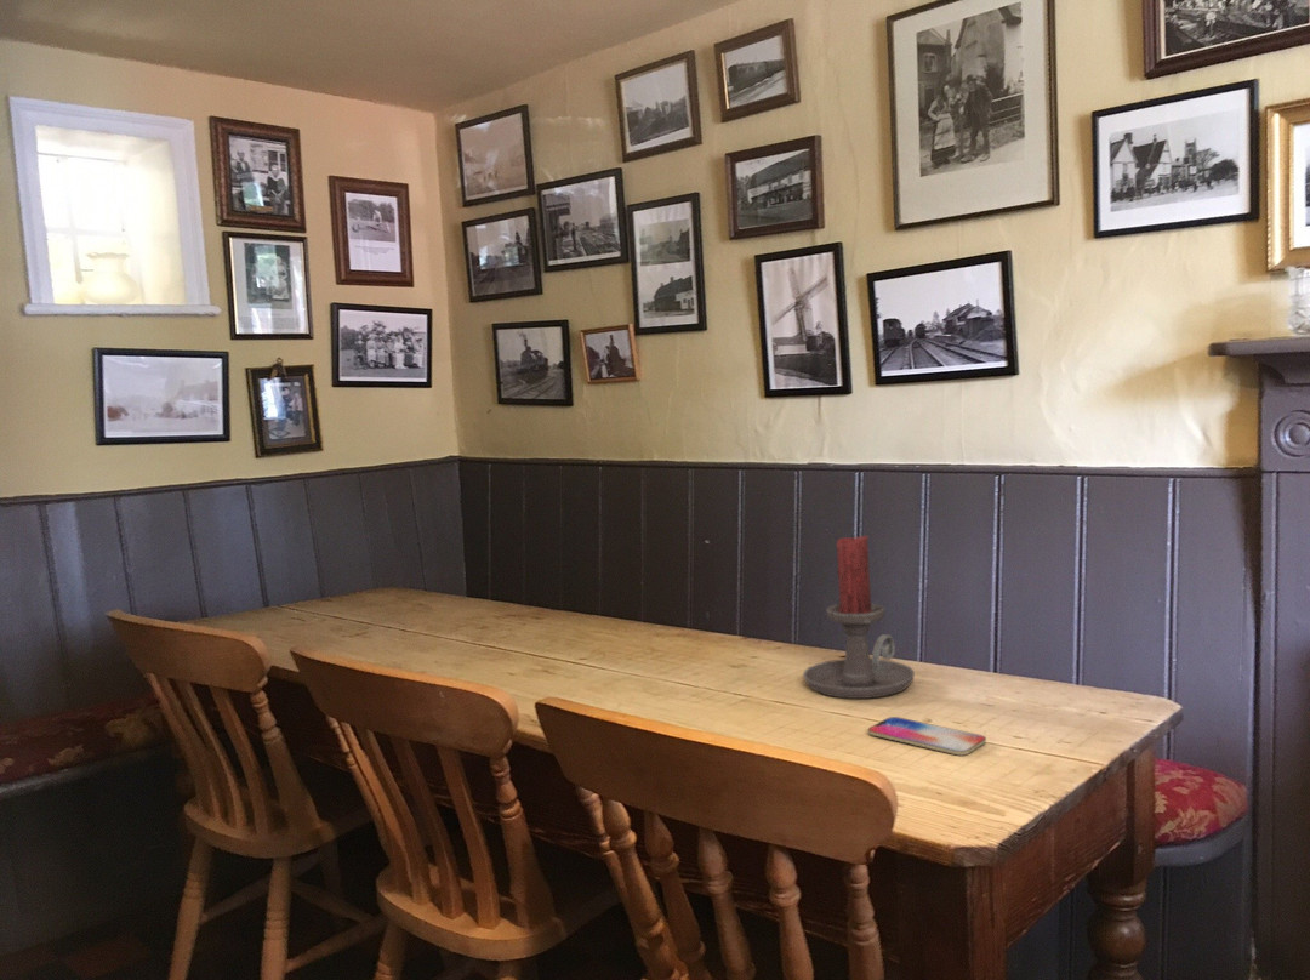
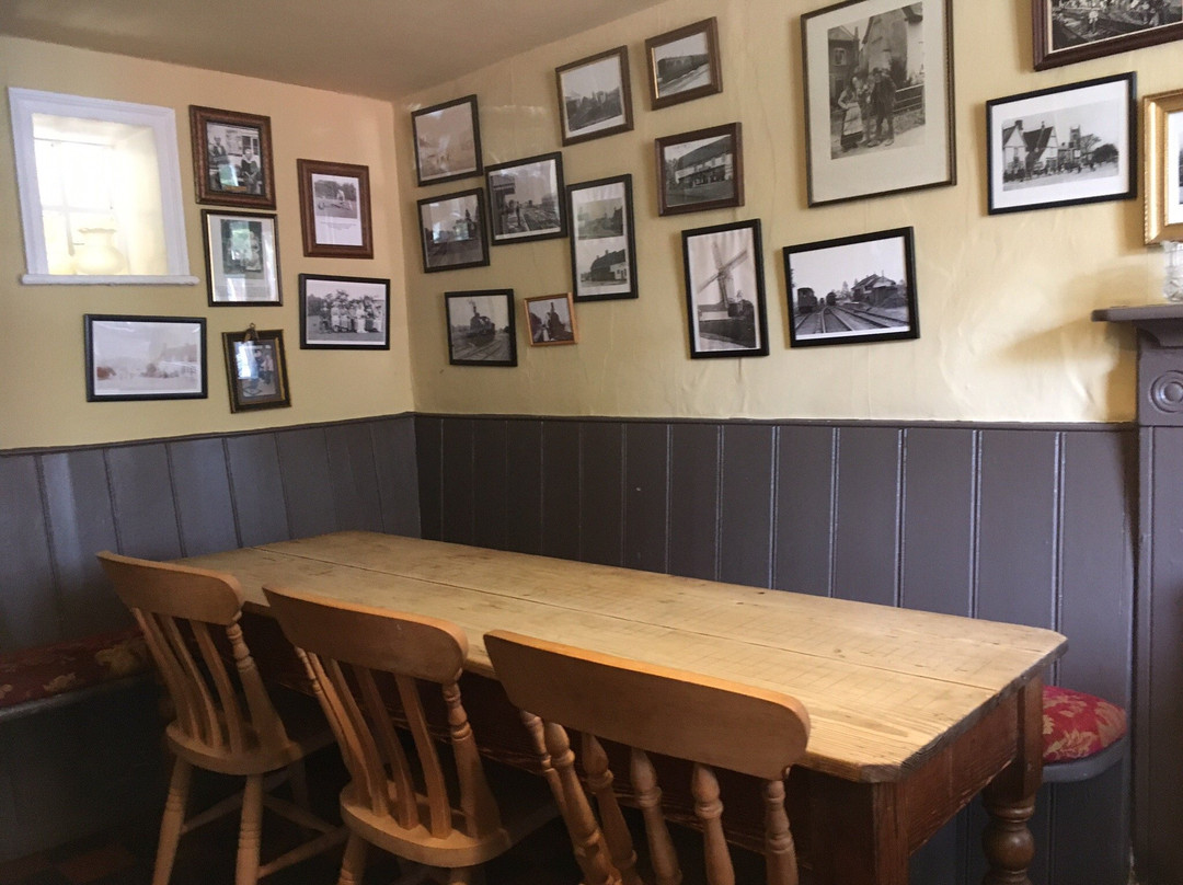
- smartphone (925, 735)
- candle holder (861, 606)
